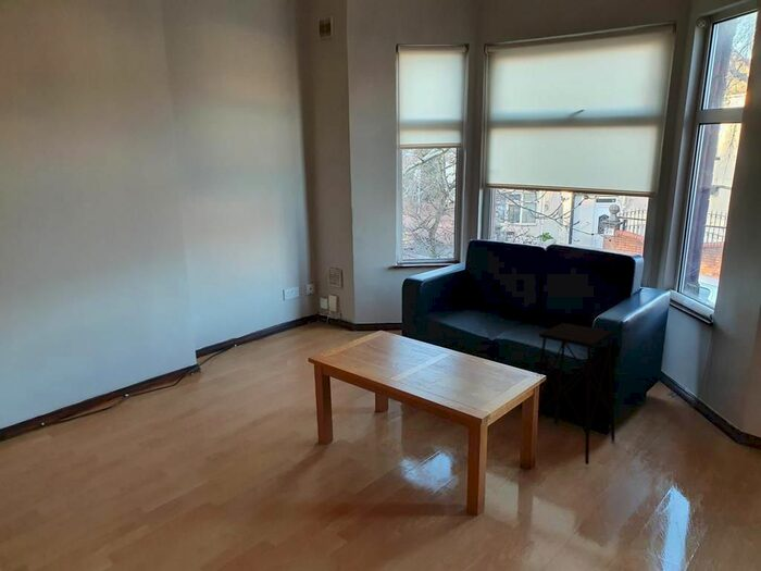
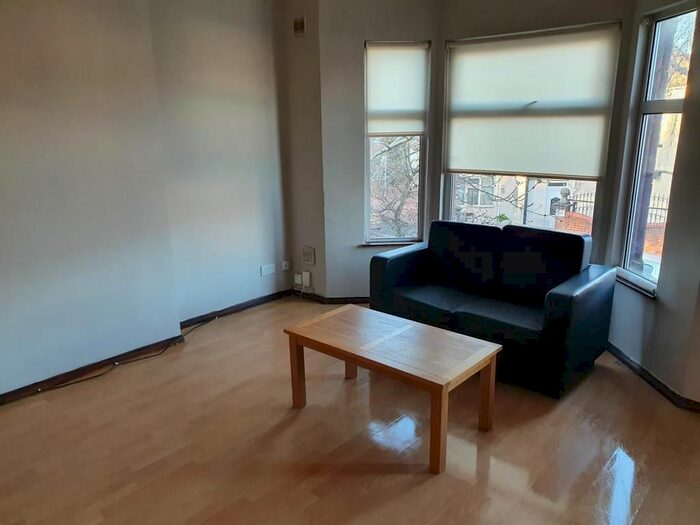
- side table (572, 387)
